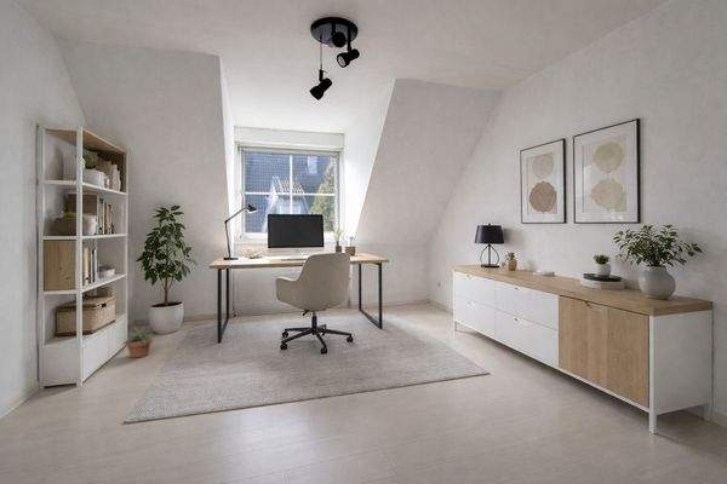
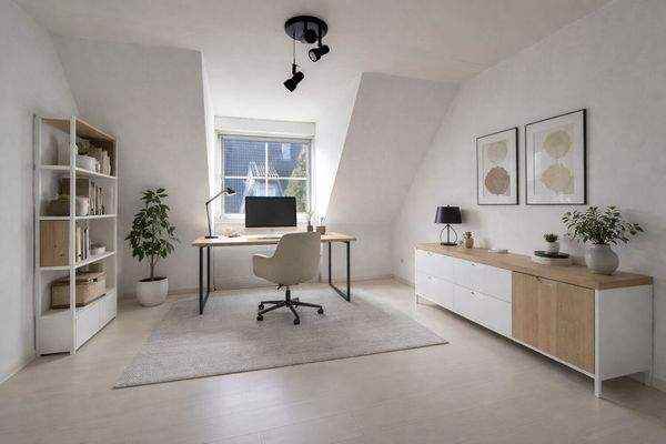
- potted plant (139, 340)
